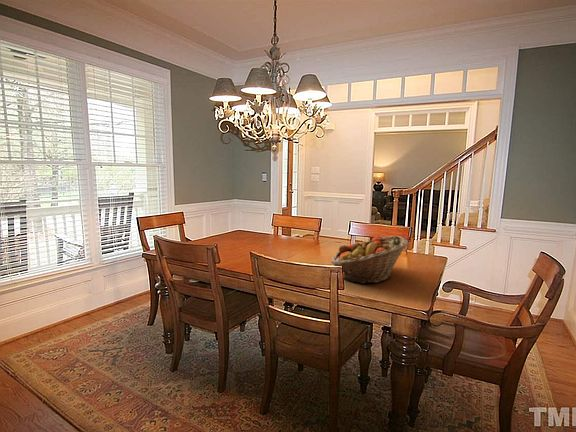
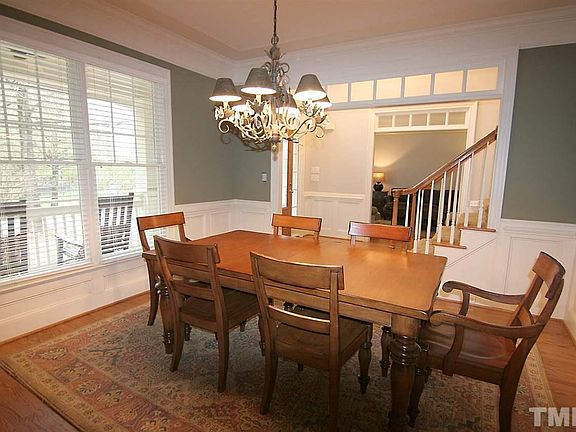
- fruit basket (368, 256)
